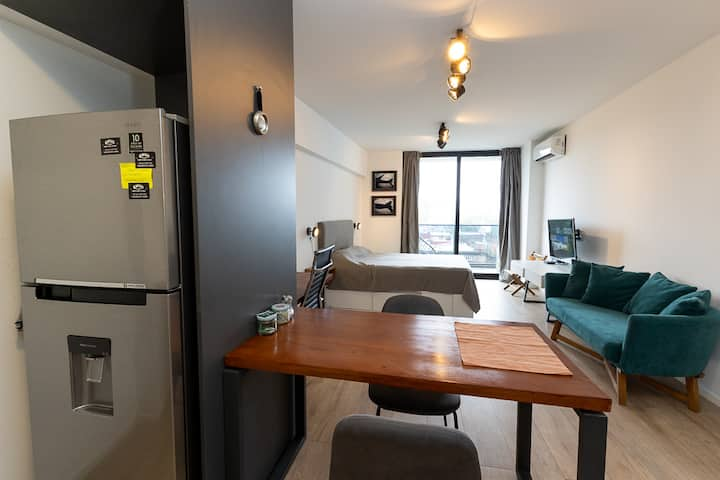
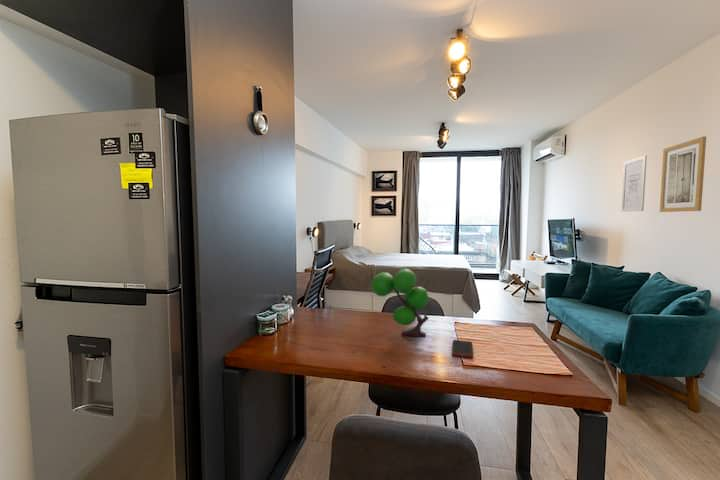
+ plant (400, 299)
+ cell phone (462, 348)
+ wall art (633, 185)
+ wall art (680, 177)
